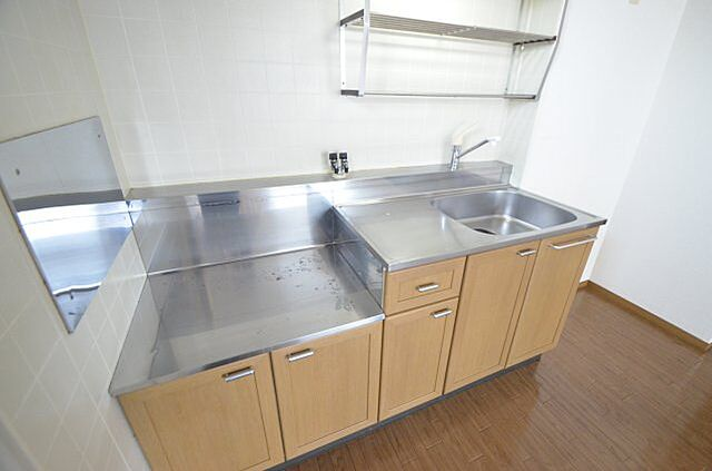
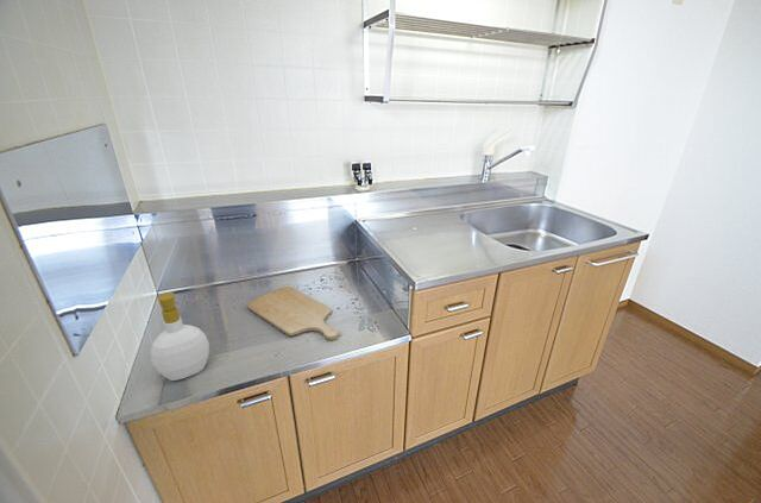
+ chopping board (298, 313)
+ soap bottle (176, 335)
